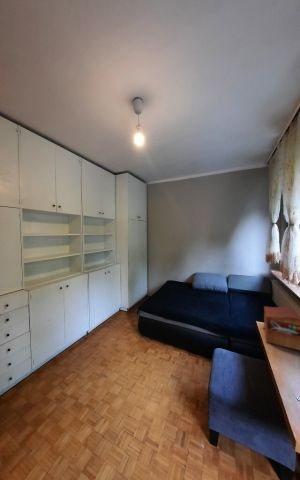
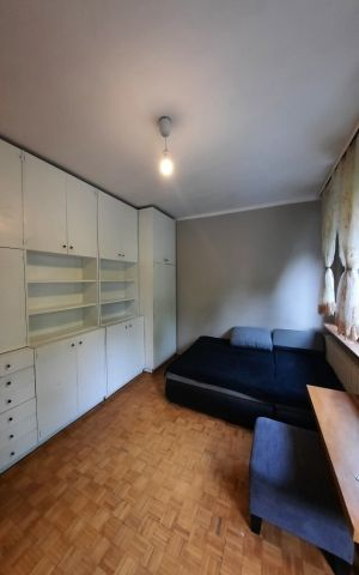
- sewing box (280, 325)
